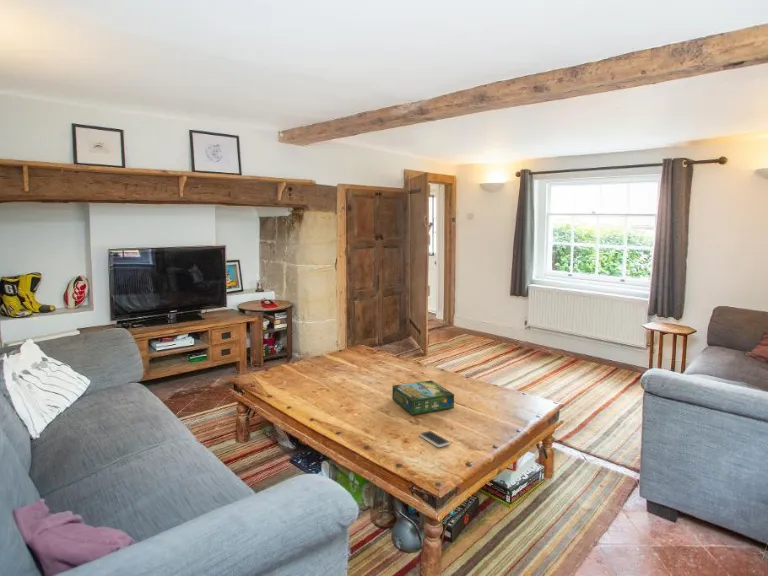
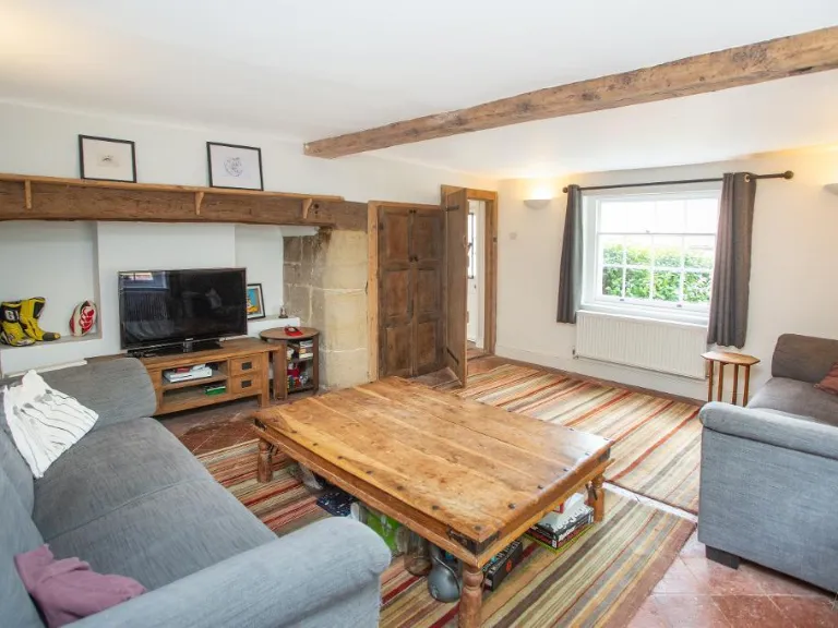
- board game (422, 396)
- smartphone (434, 438)
